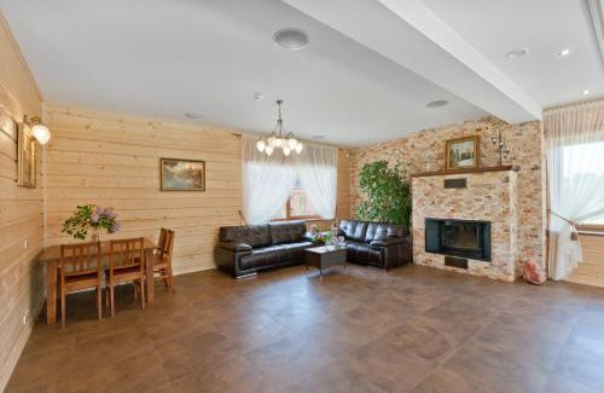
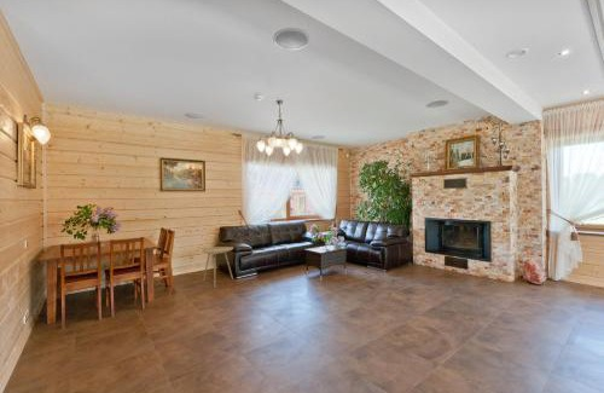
+ side table (214, 265)
